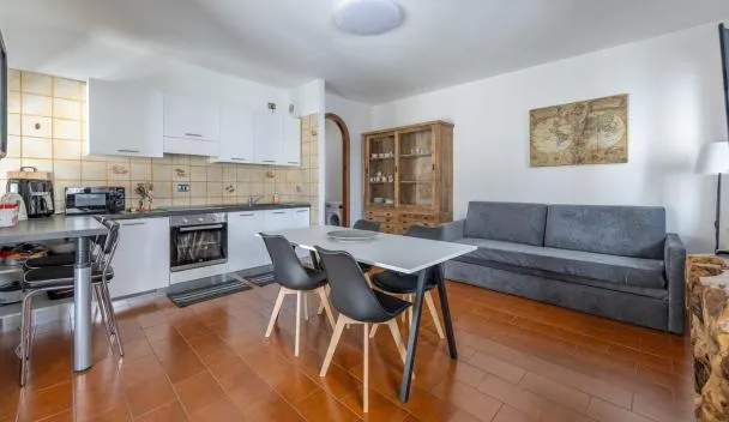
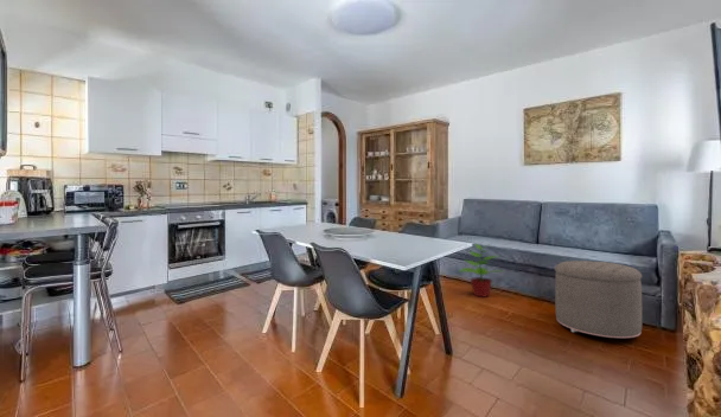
+ potted plant (483, 268)
+ ottoman (595, 295)
